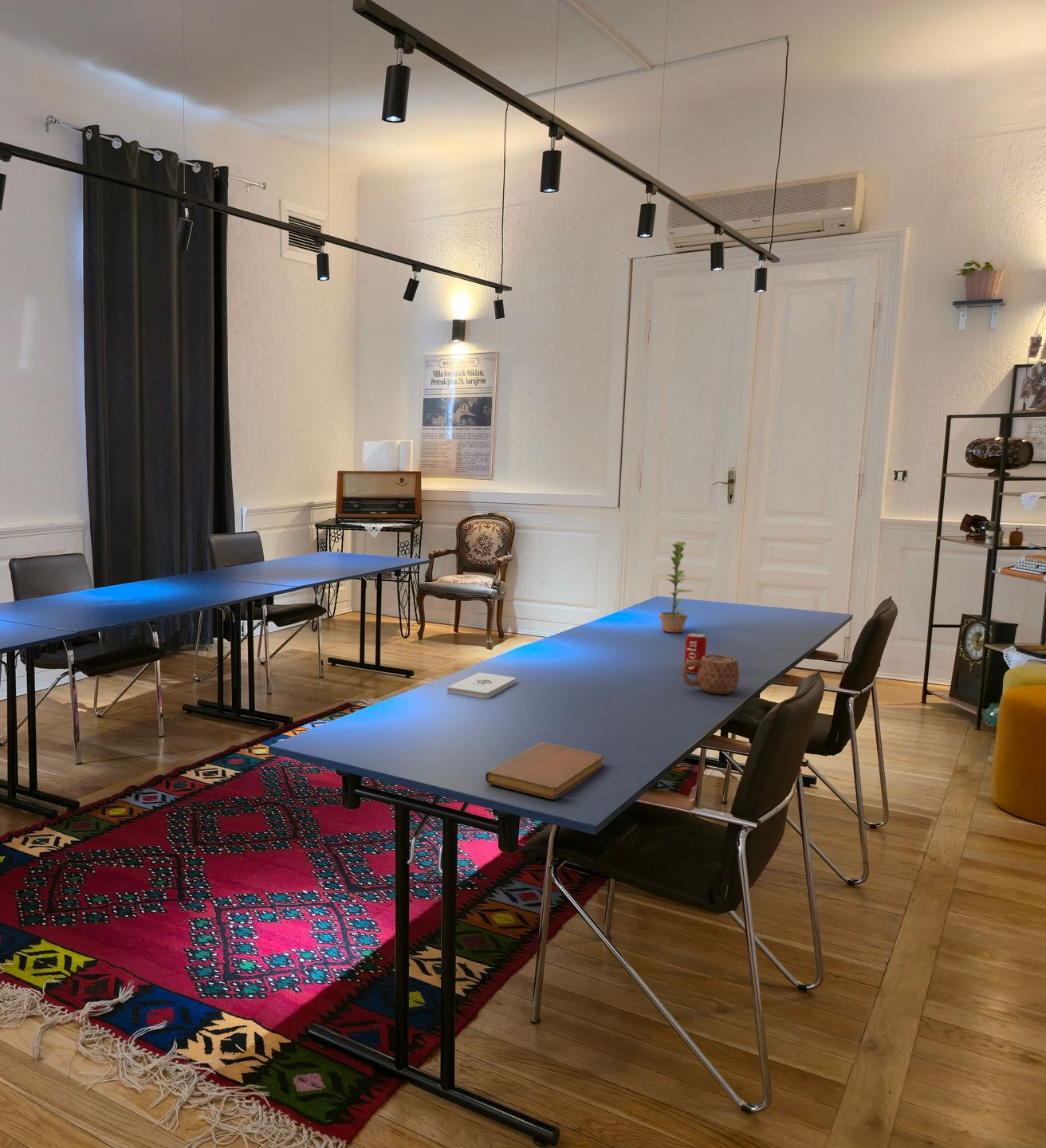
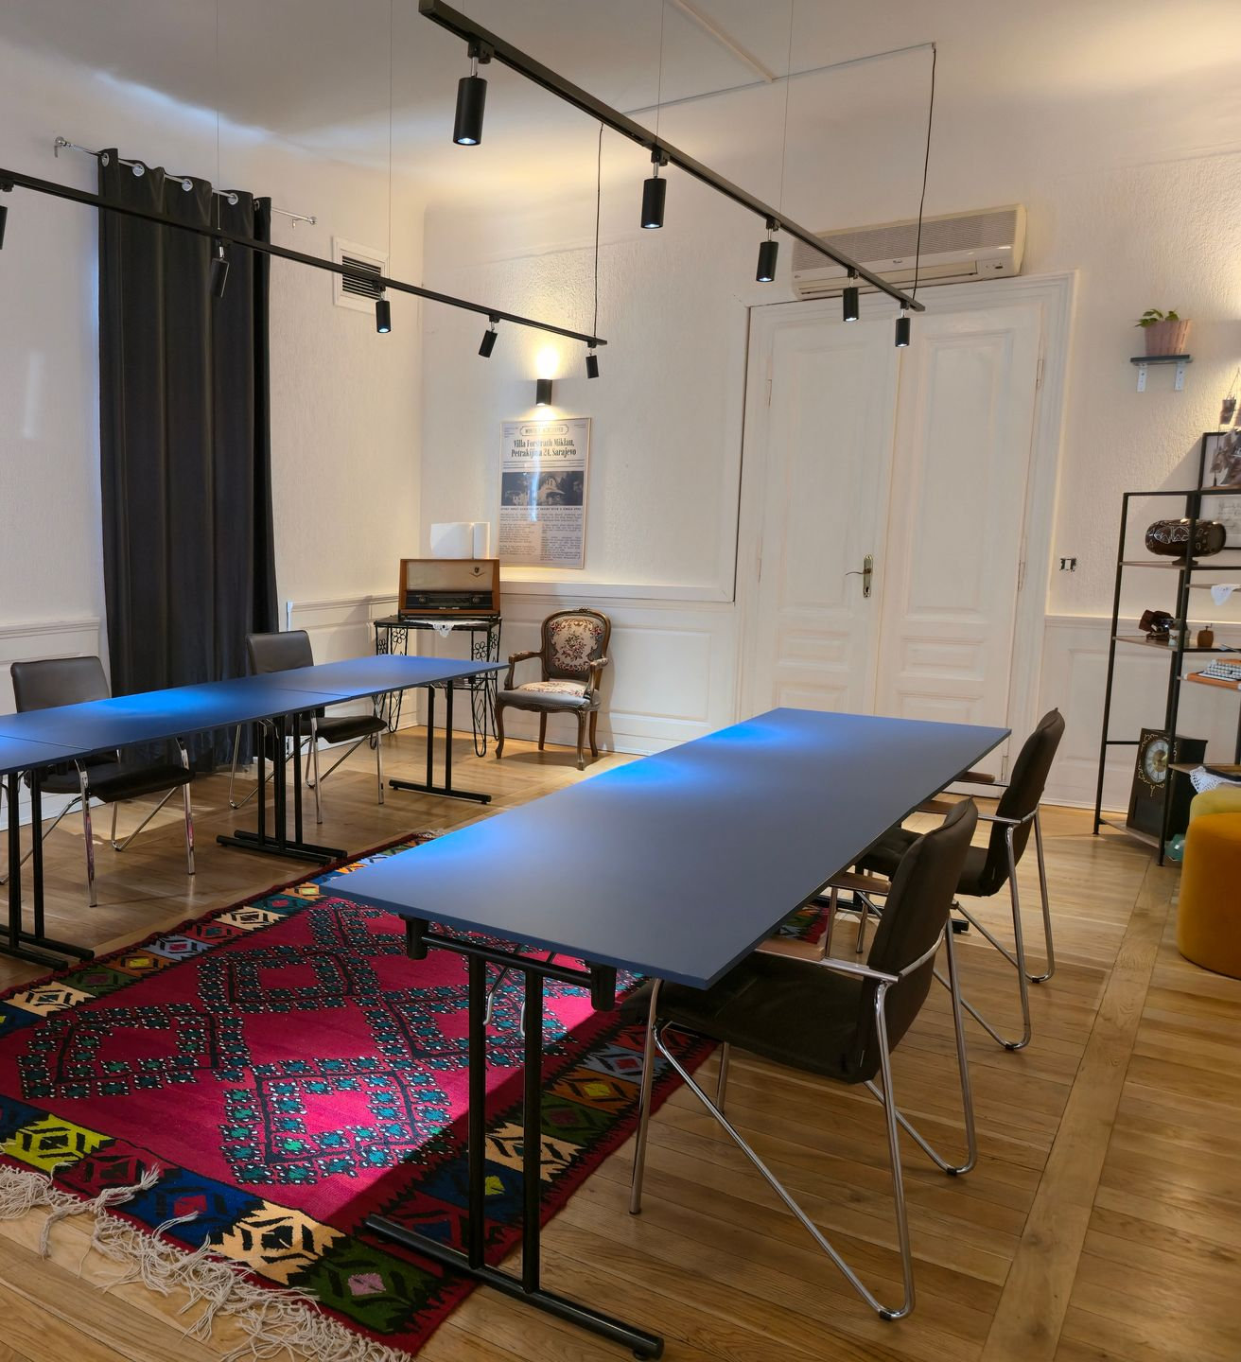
- notebook (546, 768)
- notepad (482, 685)
- mug (710, 674)
- beverage can (695, 653)
- plant (676, 586)
